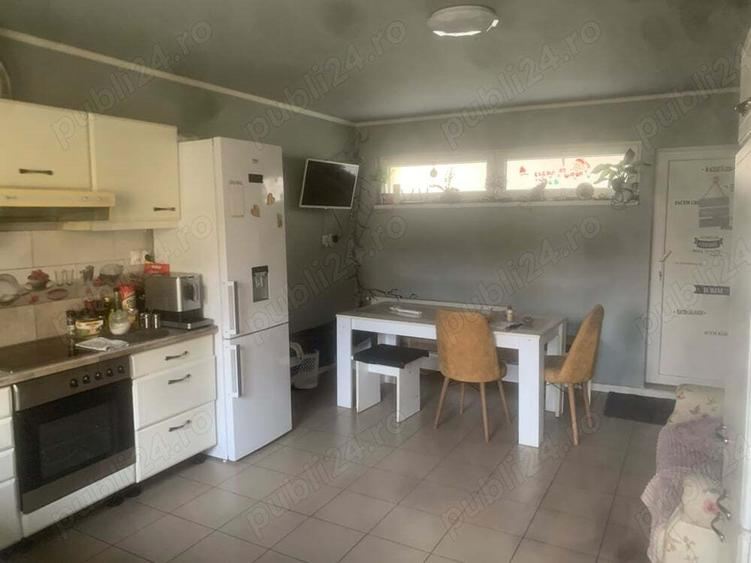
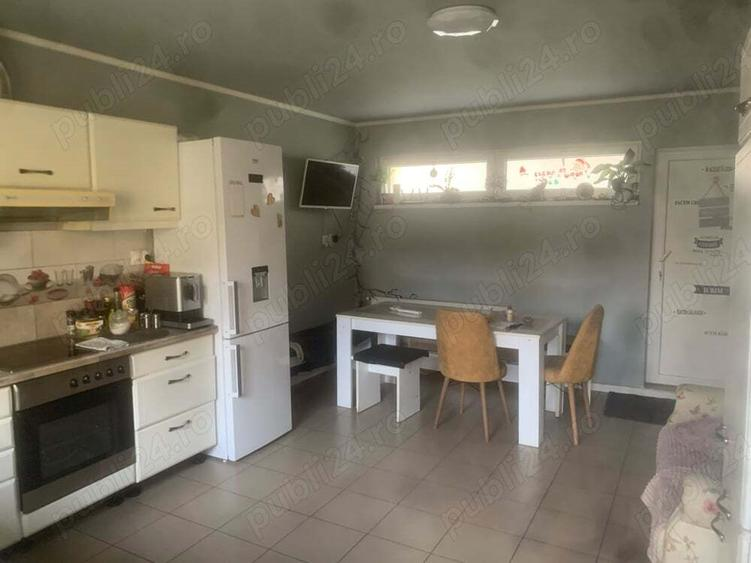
- wastebasket (304, 368)
